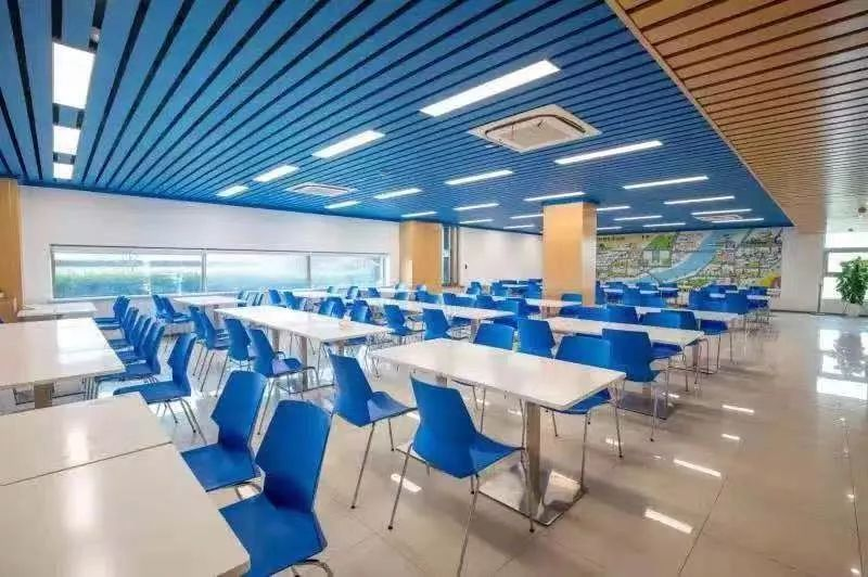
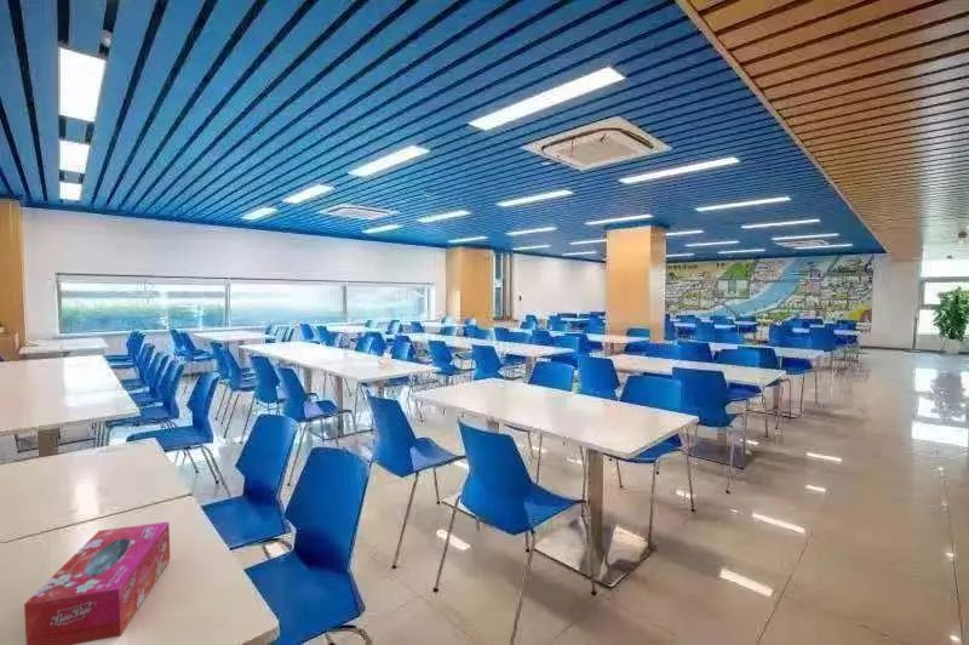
+ tissue box (108, 577)
